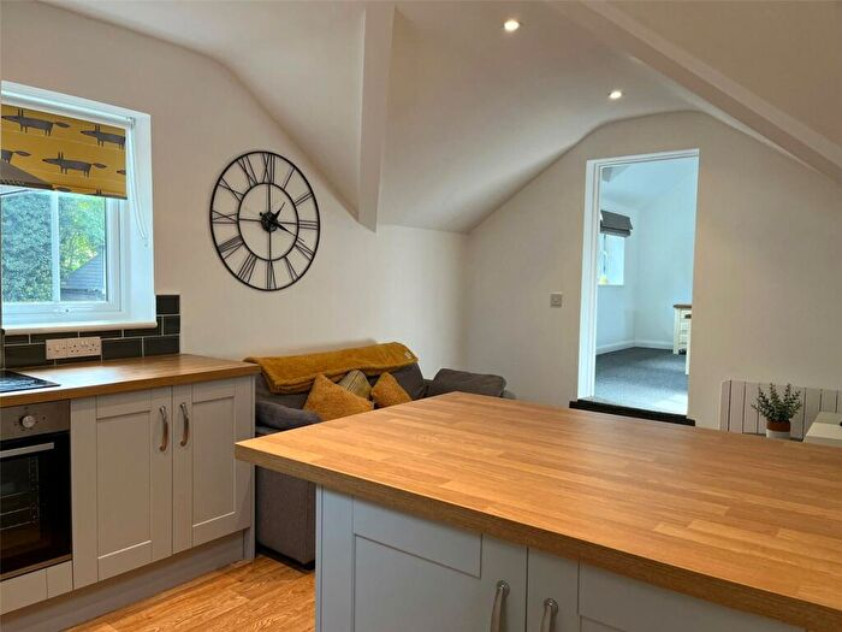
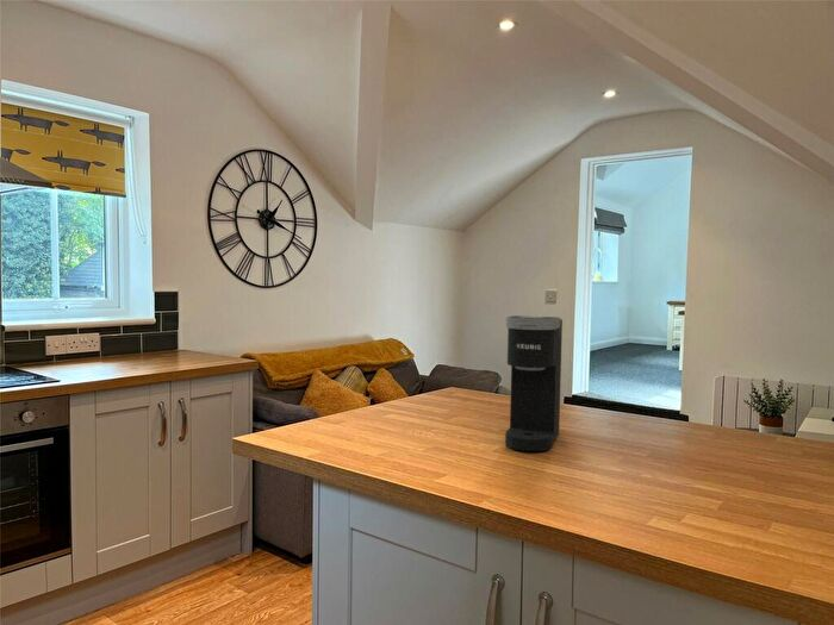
+ coffee maker (534, 377)
